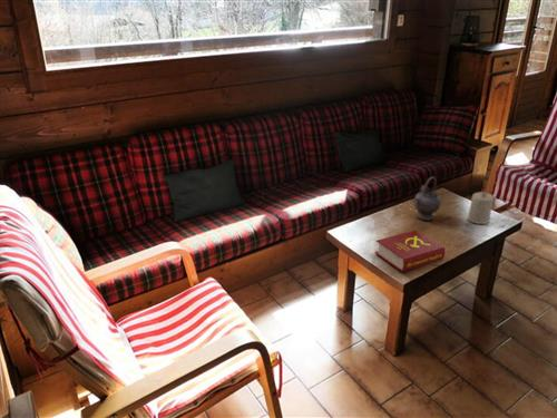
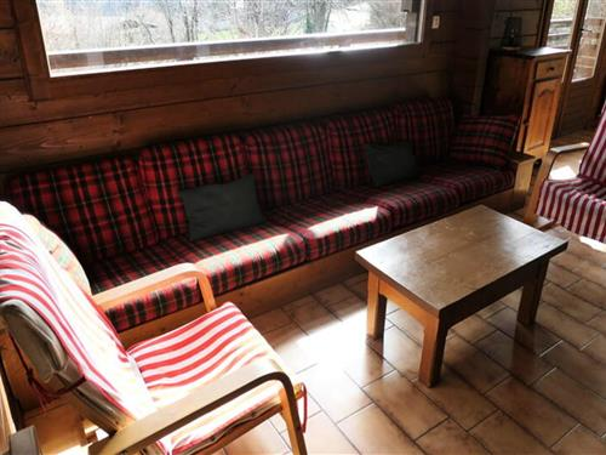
- candle (481, 205)
- book (409, 250)
- teapot (426, 197)
